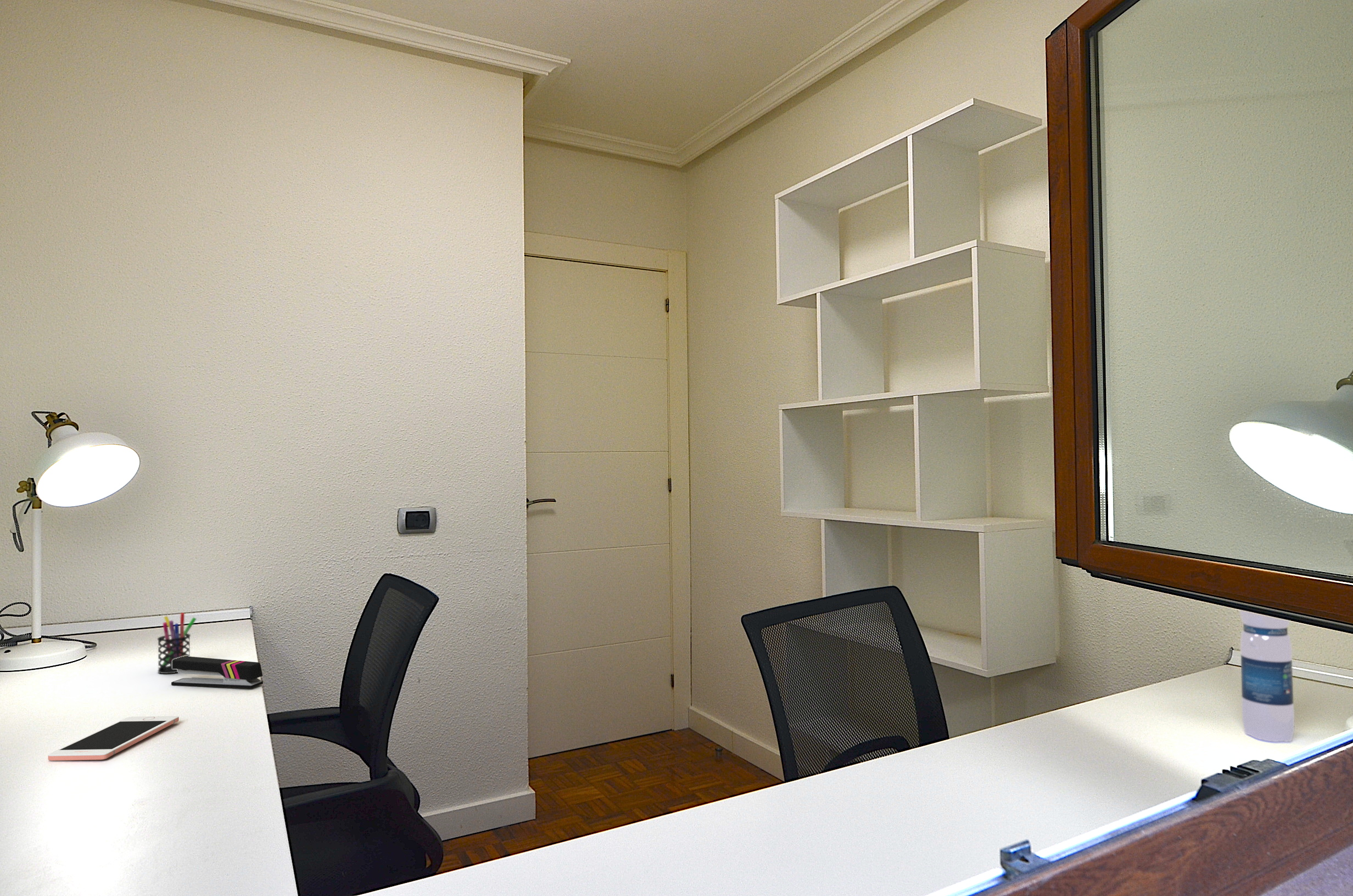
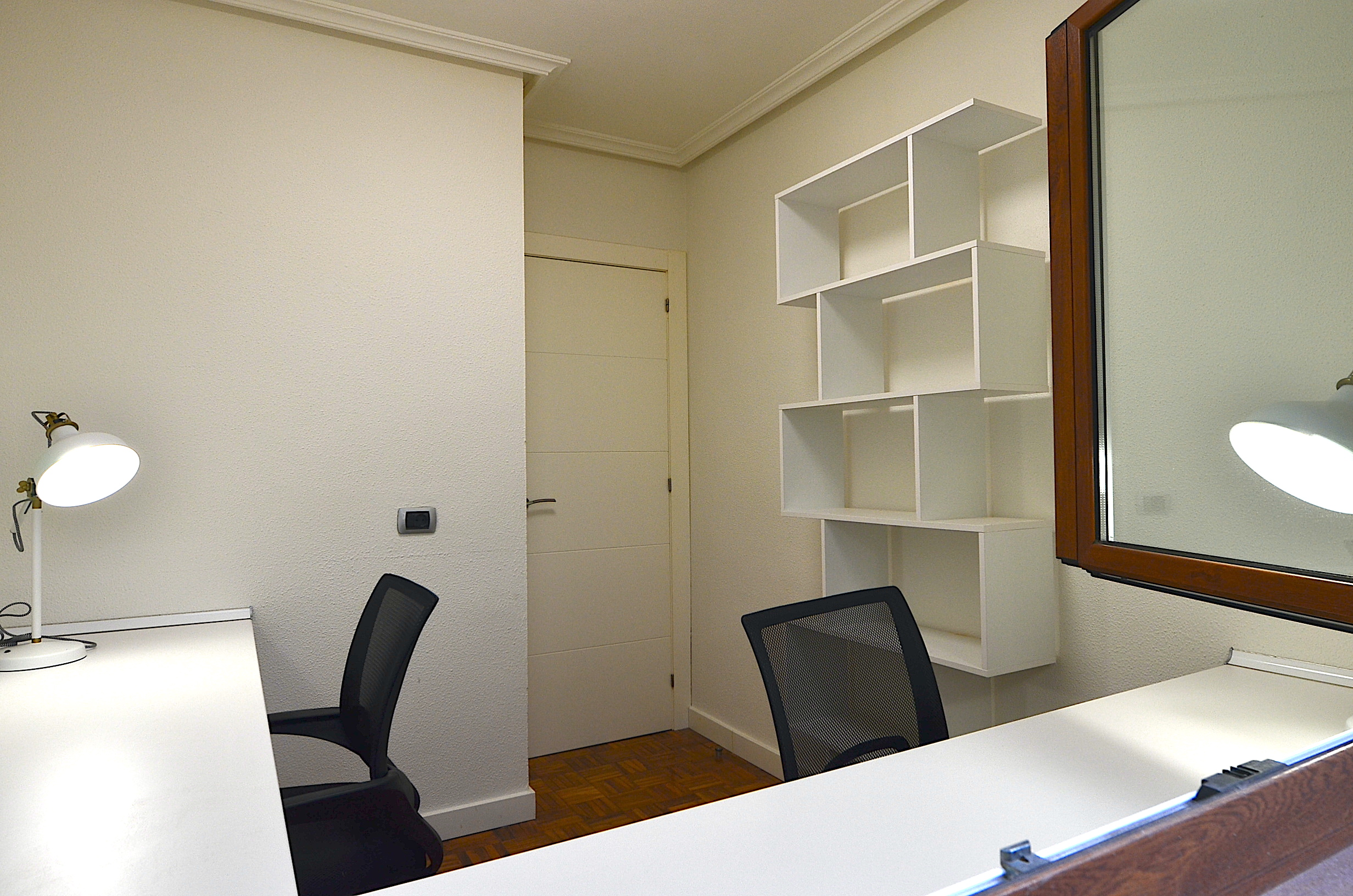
- pen holder (178, 640)
- water bottle (1266, 658)
- cell phone (118, 737)
- stapler (217, 671)
